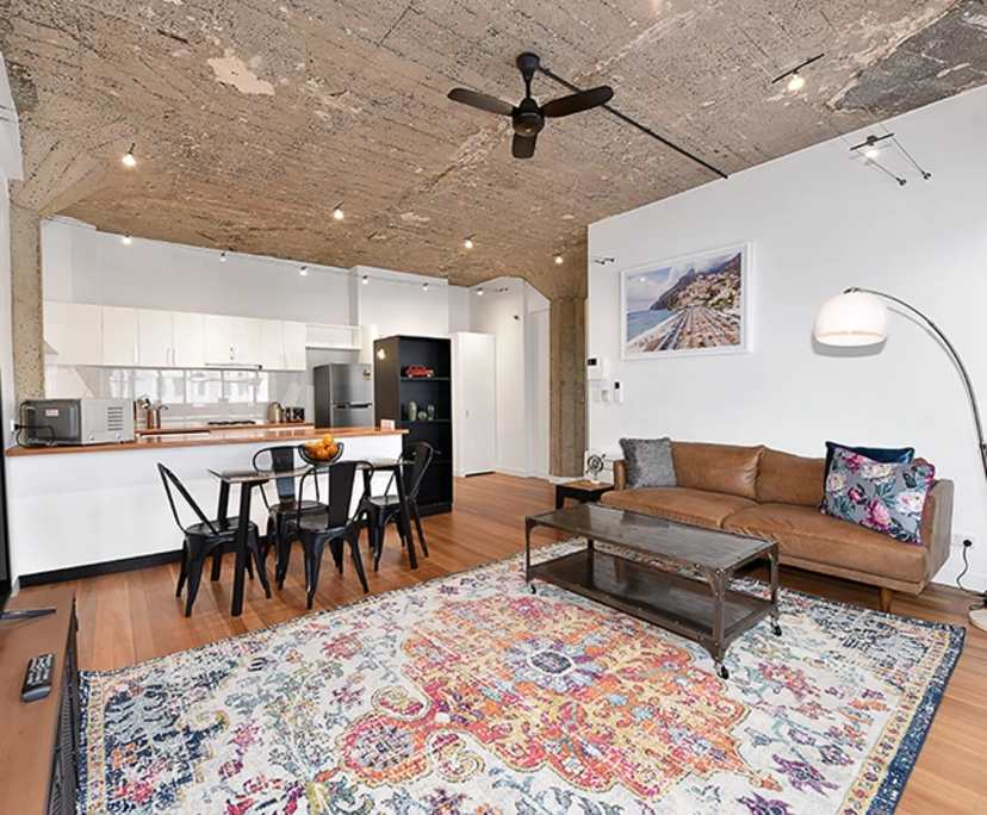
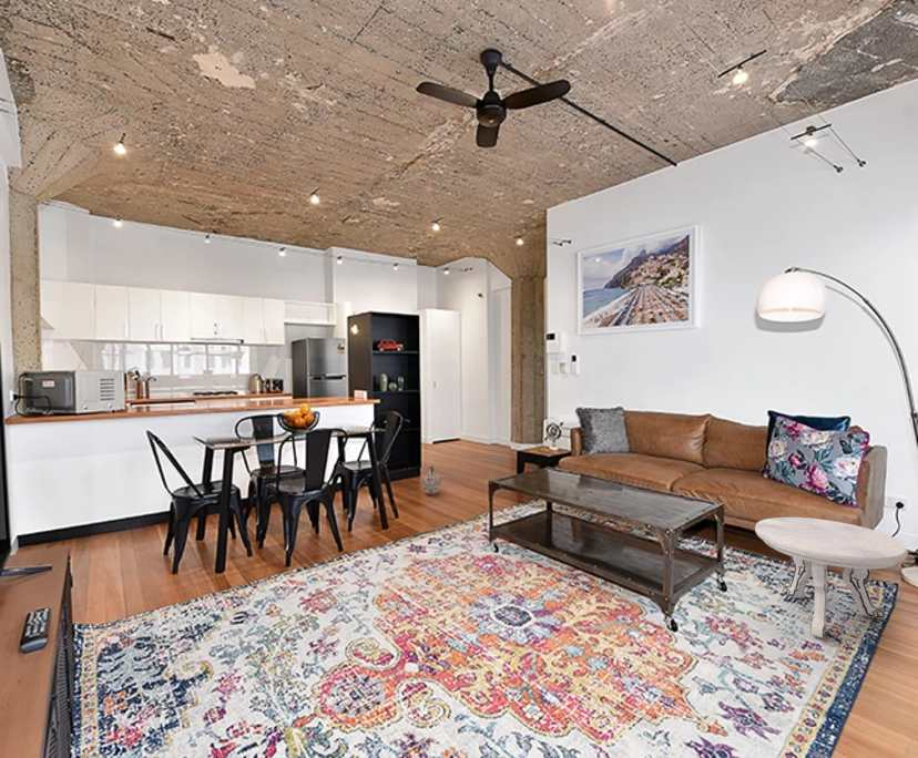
+ side table (826, 575)
+ ceramic jug (431, 480)
